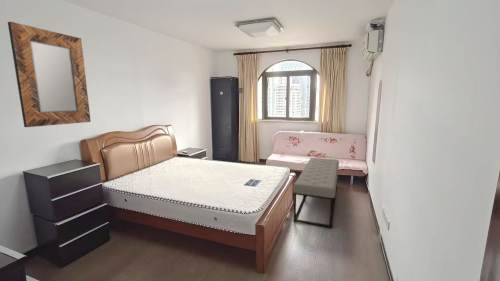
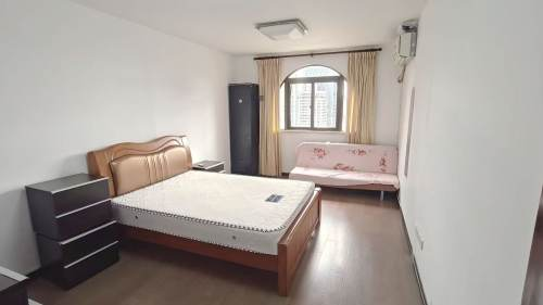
- bench (319, 185)
- home mirror (55, 79)
